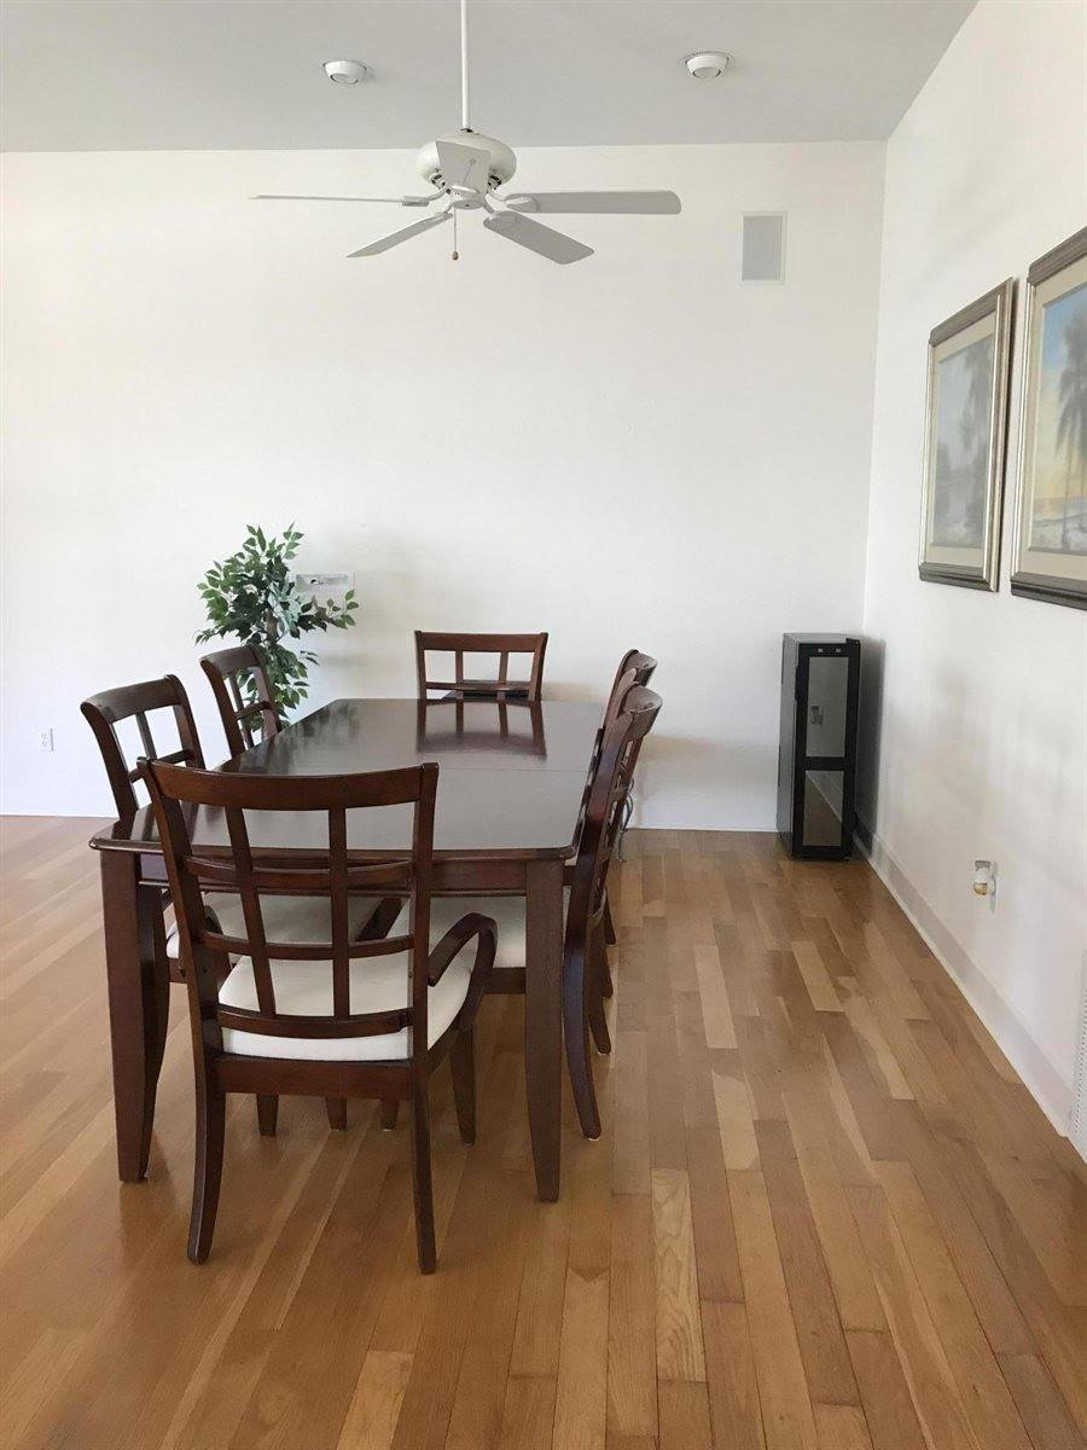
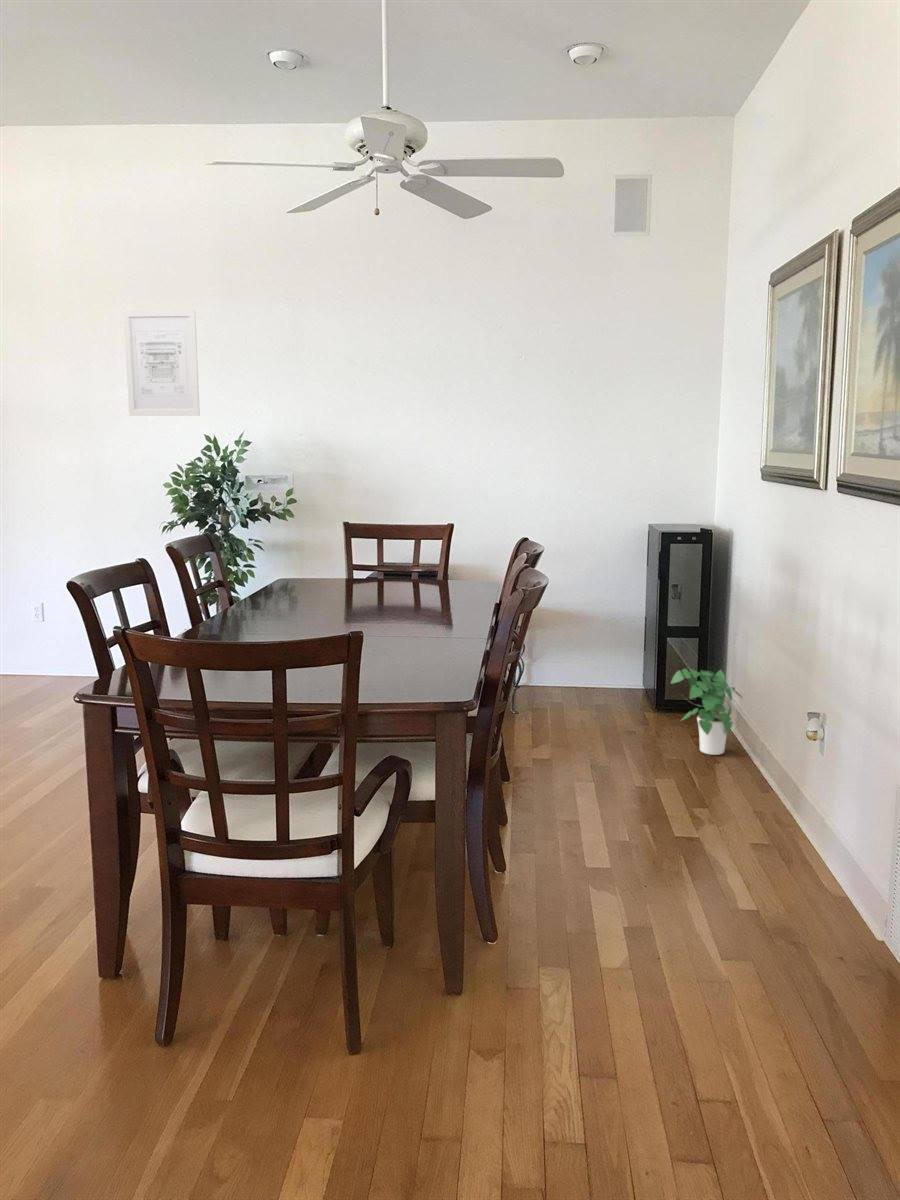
+ potted plant (706, 710)
+ wall art (161, 363)
